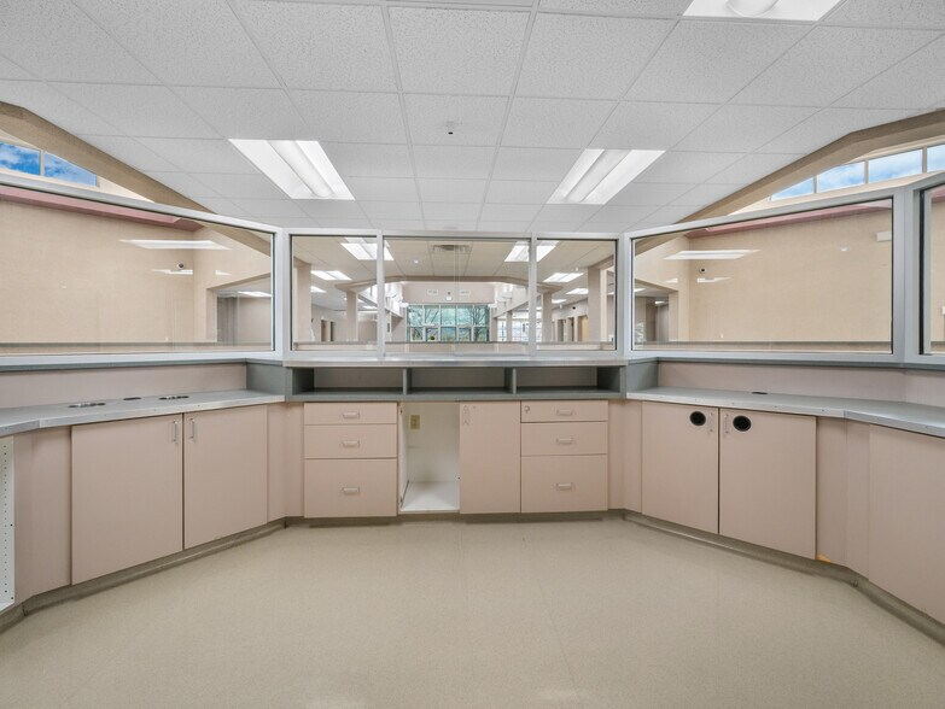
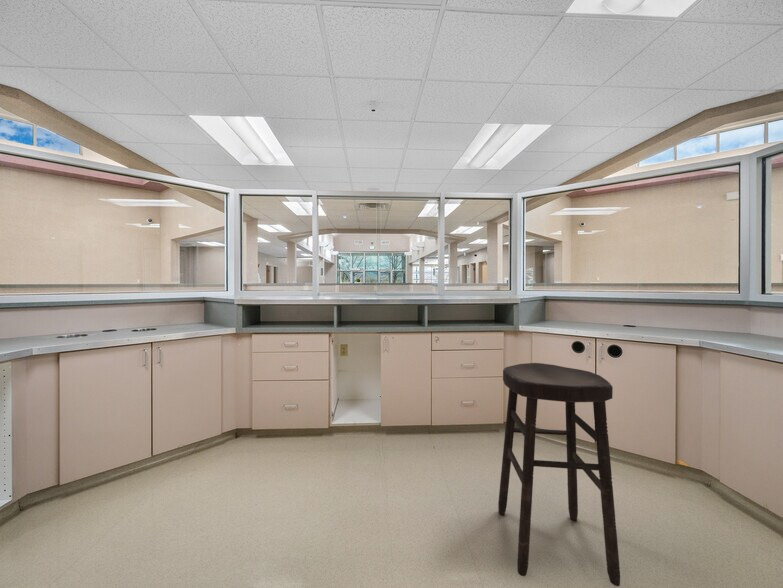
+ stool (550, 461)
